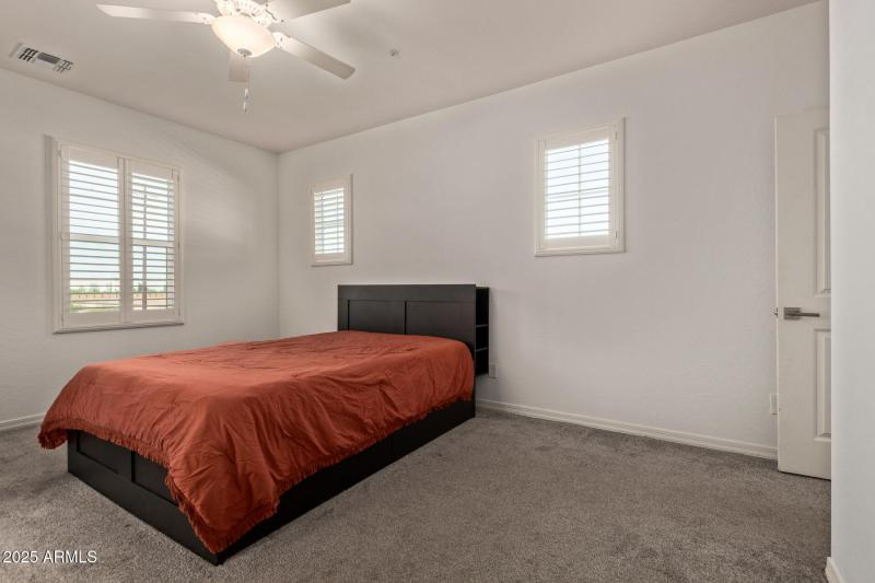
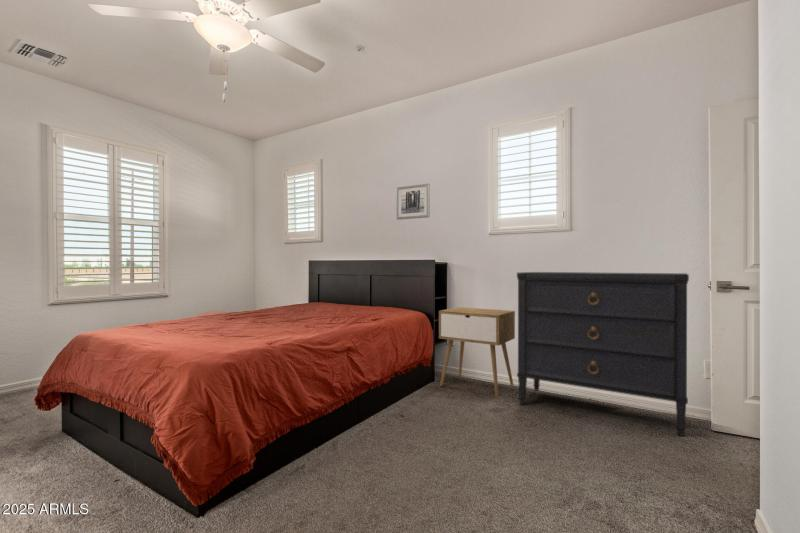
+ wall art (412, 202)
+ dresser (598, 341)
+ nightstand (476, 342)
